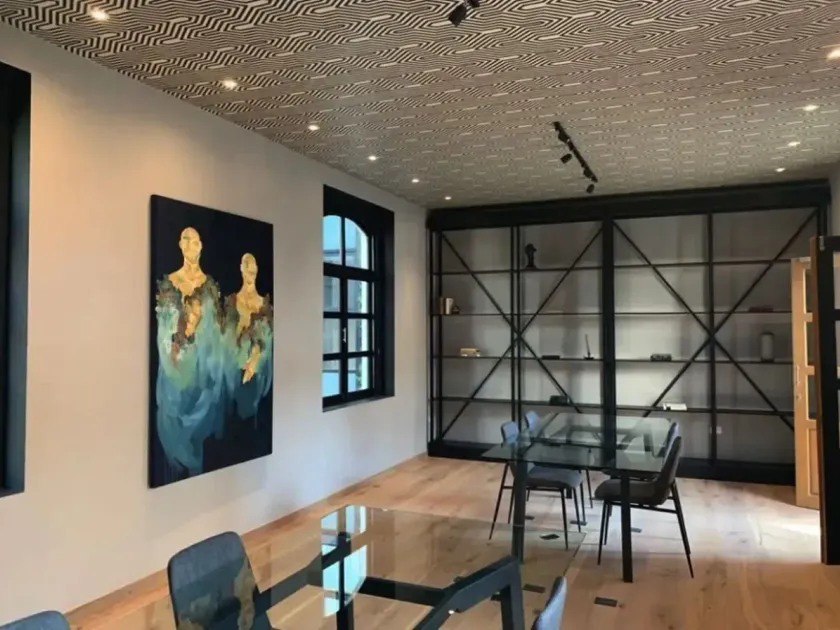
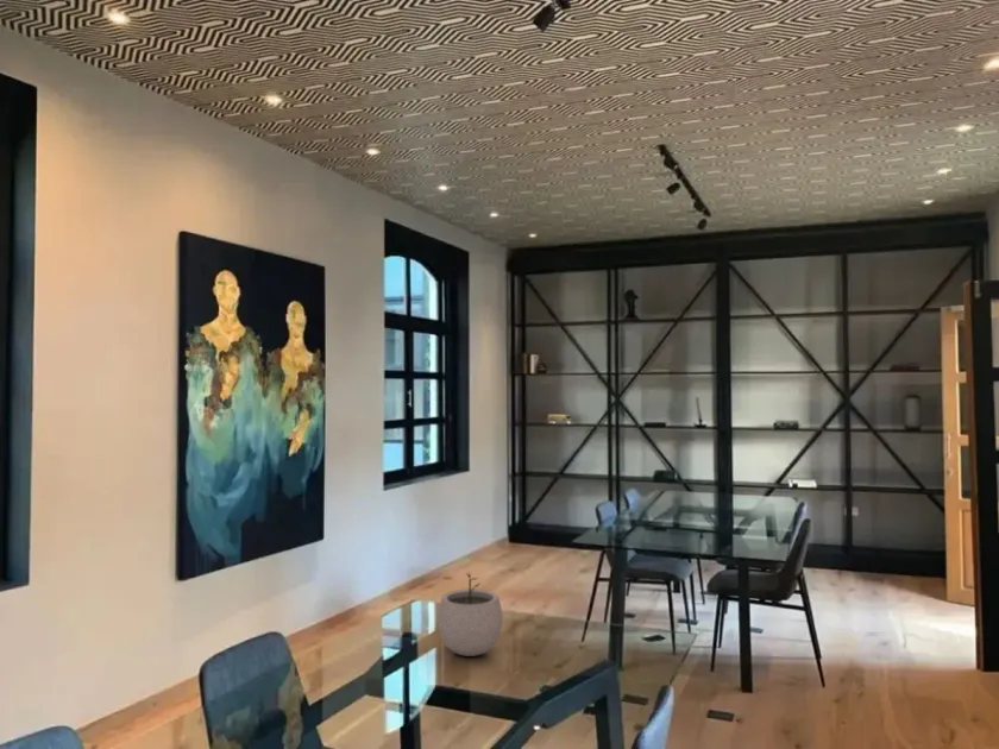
+ plant pot (470, 611)
